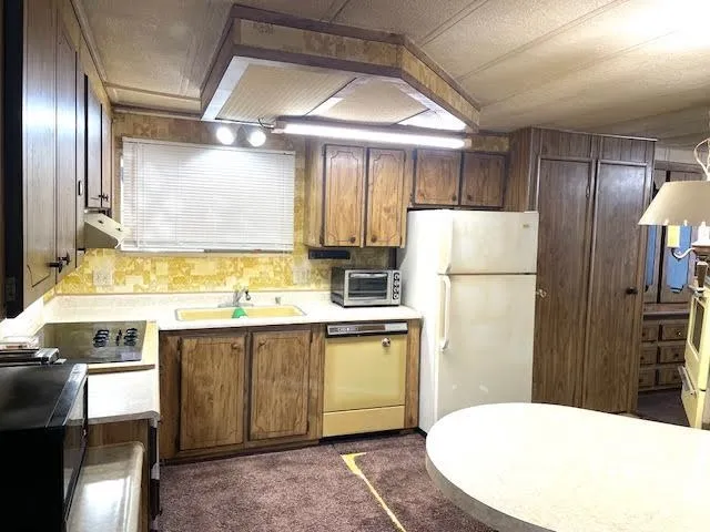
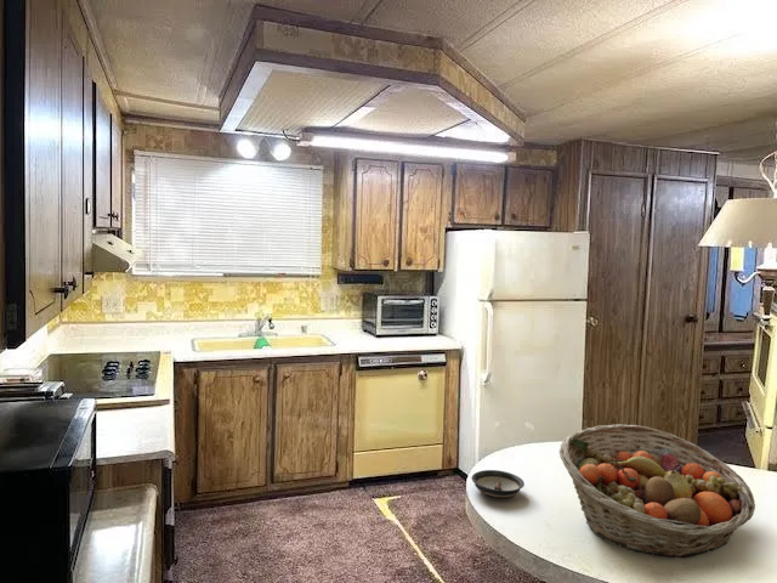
+ saucer (497, 485)
+ fruit basket (652, 485)
